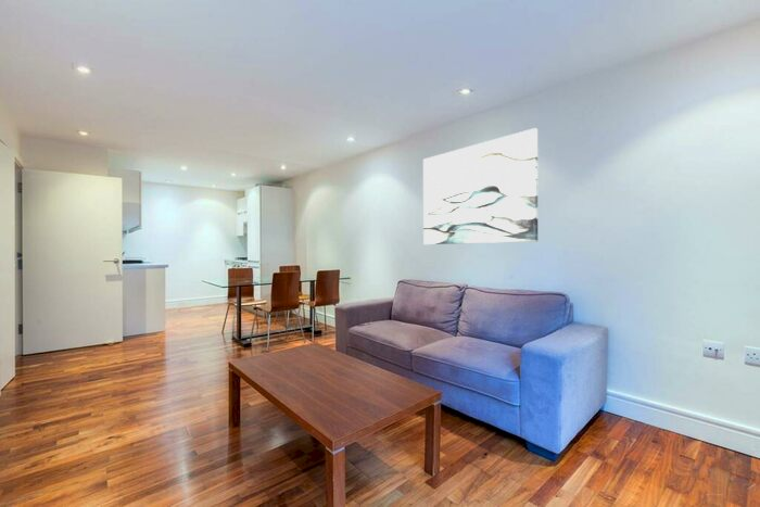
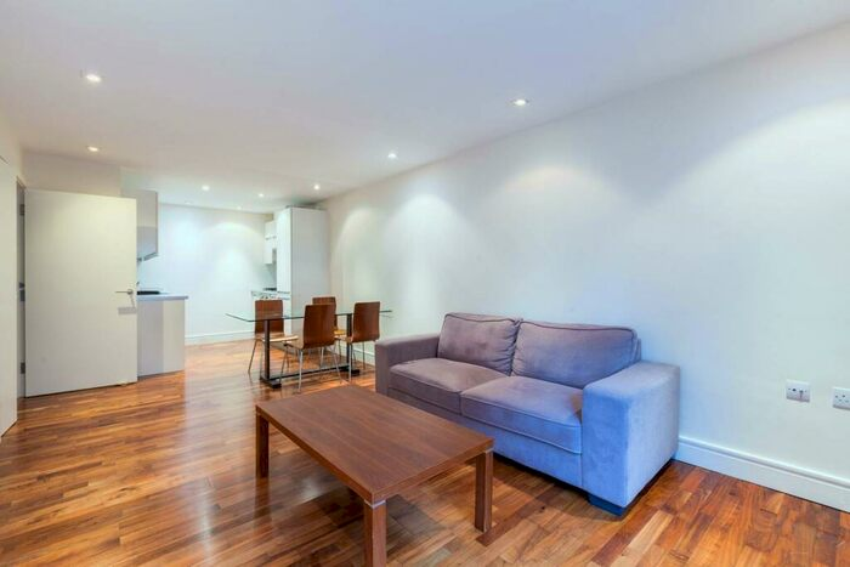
- wall art (472, 194)
